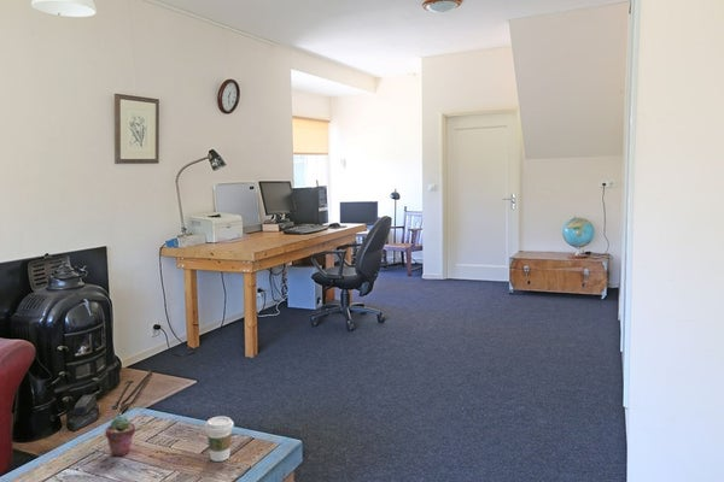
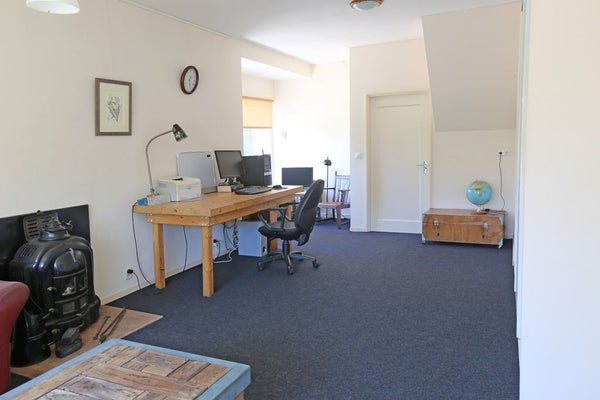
- potted succulent (119, 434)
- coffee cup (220, 439)
